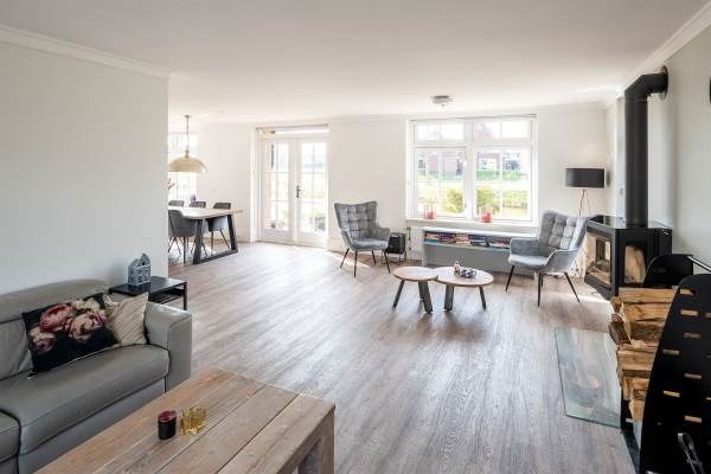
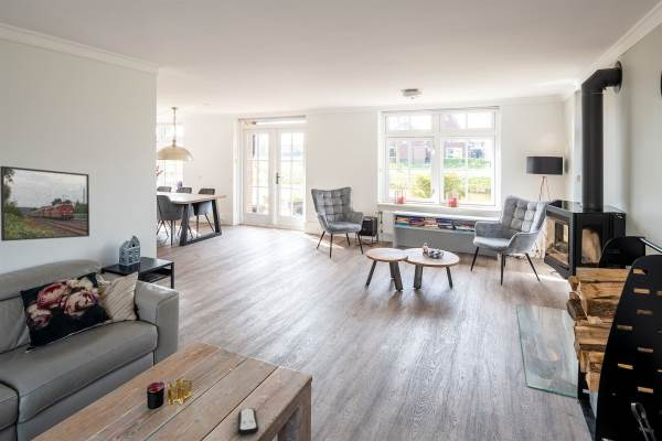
+ remote control (247, 420)
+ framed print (49, 204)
